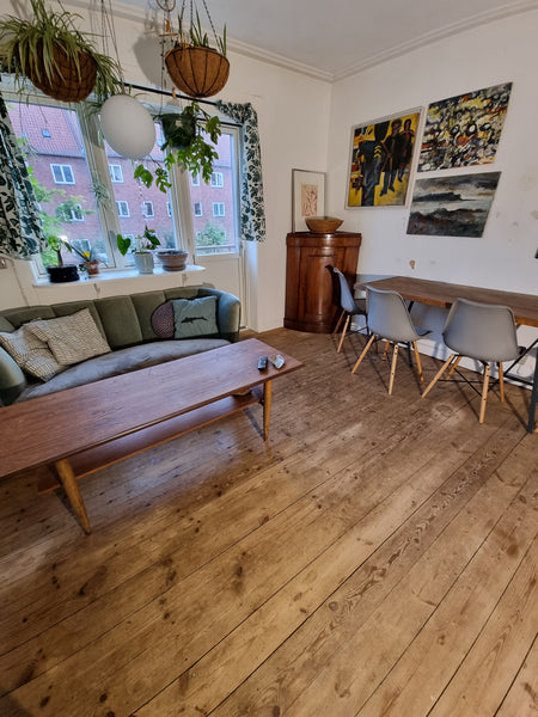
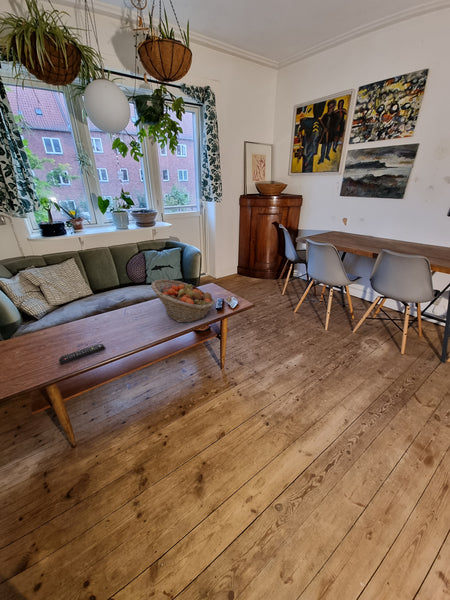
+ fruit basket (183, 297)
+ remote control (82, 353)
